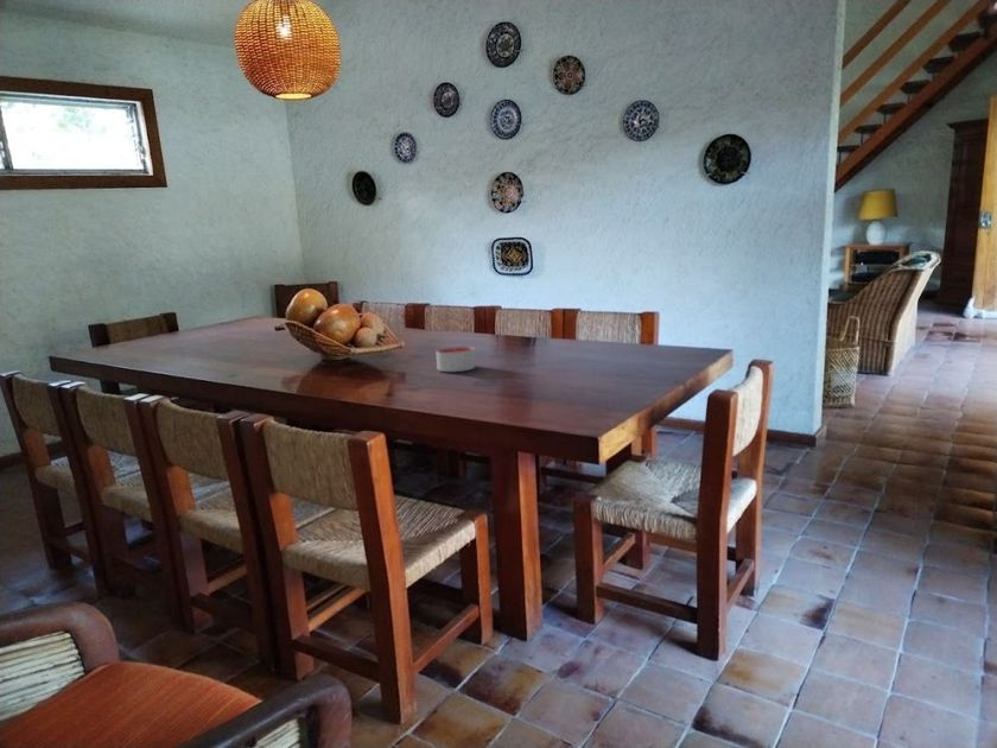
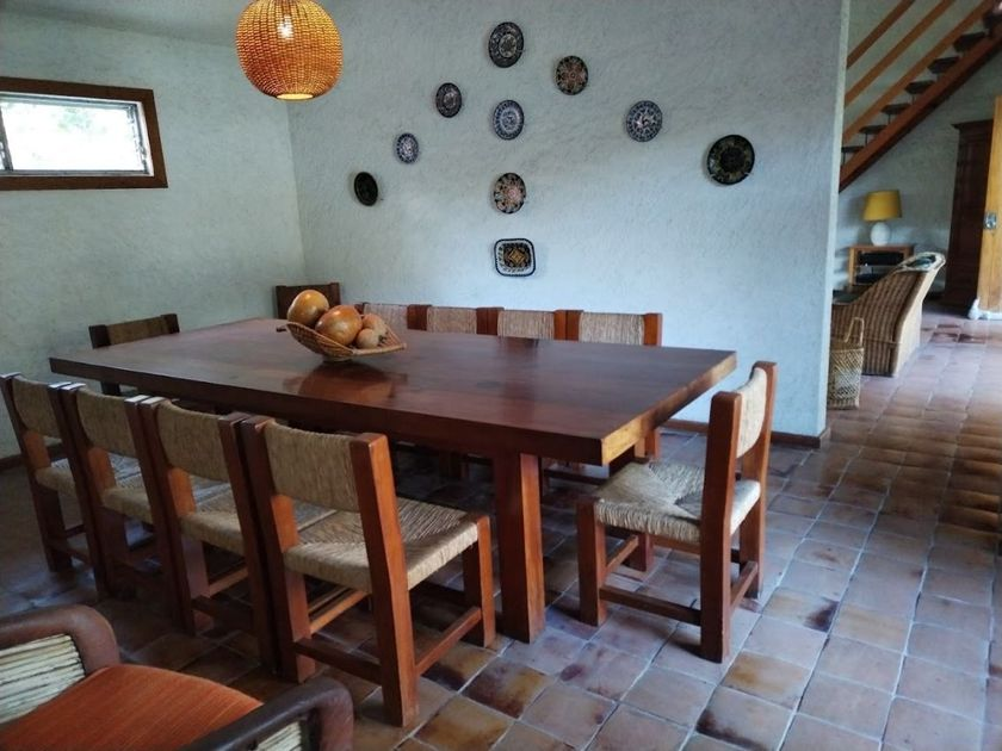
- candle (455, 357)
